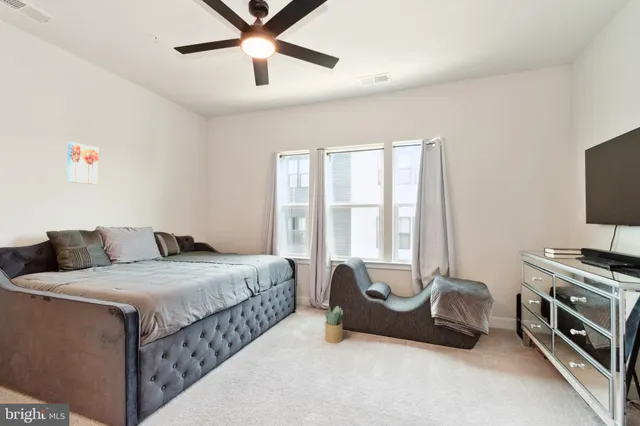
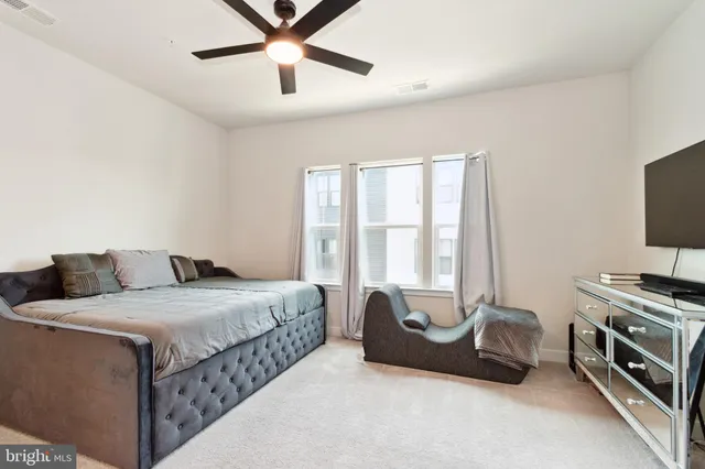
- potted plant (334, 323)
- wall art (83, 164)
